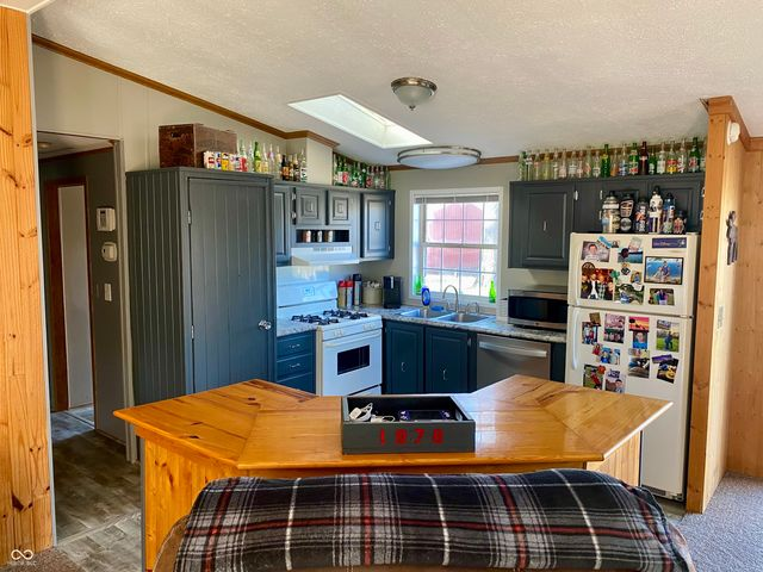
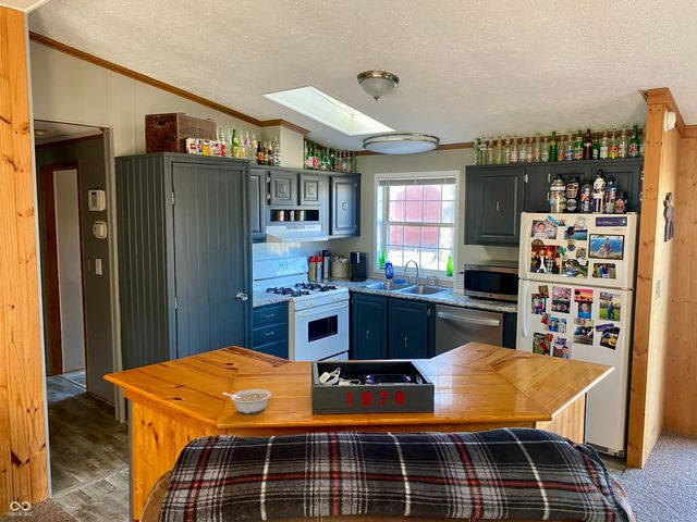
+ legume (249, 400)
